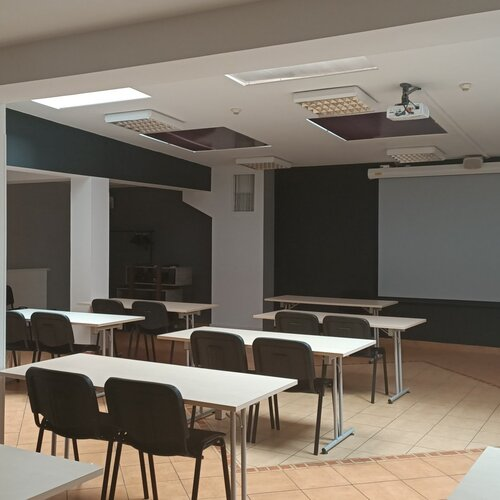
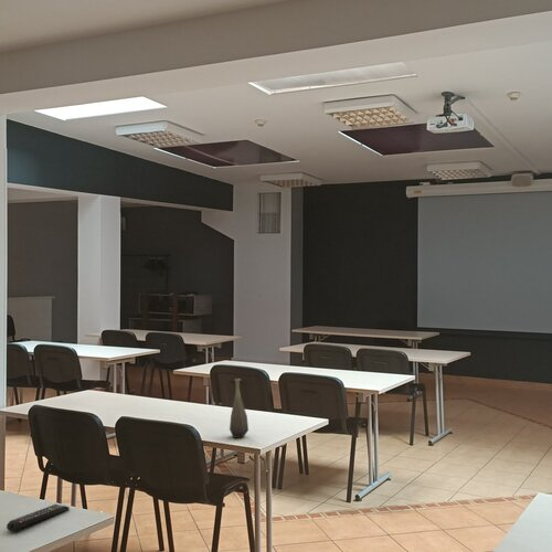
+ remote control (39, 516)
+ bottle (237, 407)
